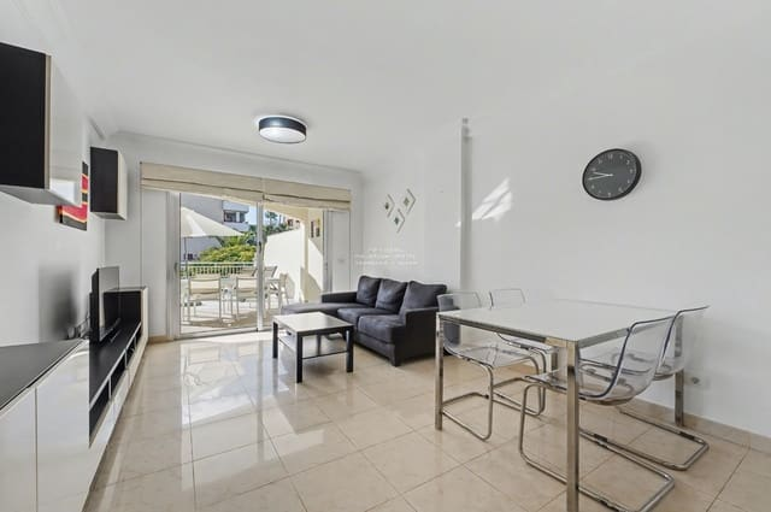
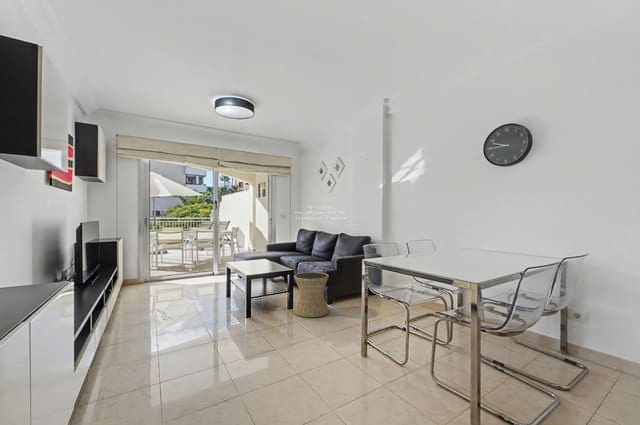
+ side table (311, 293)
